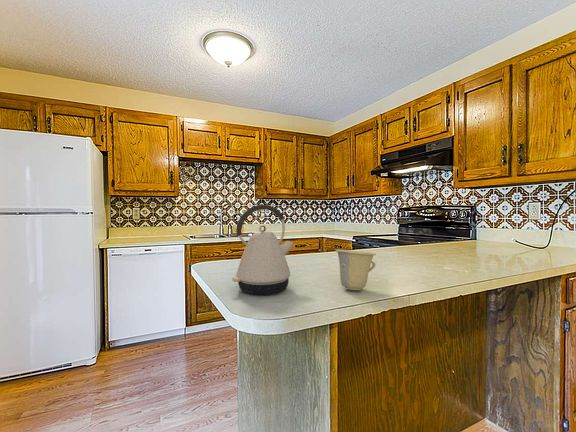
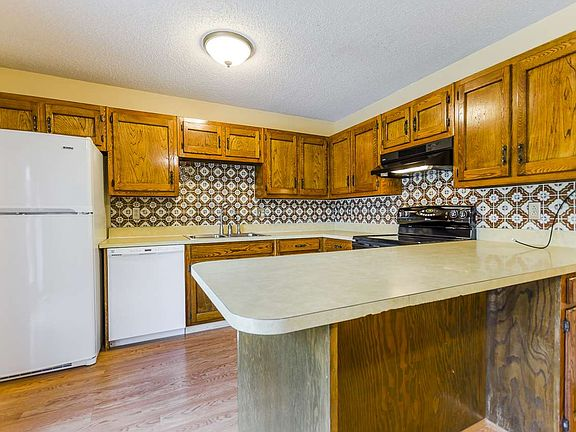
- kettle (265, 246)
- cup (355, 268)
